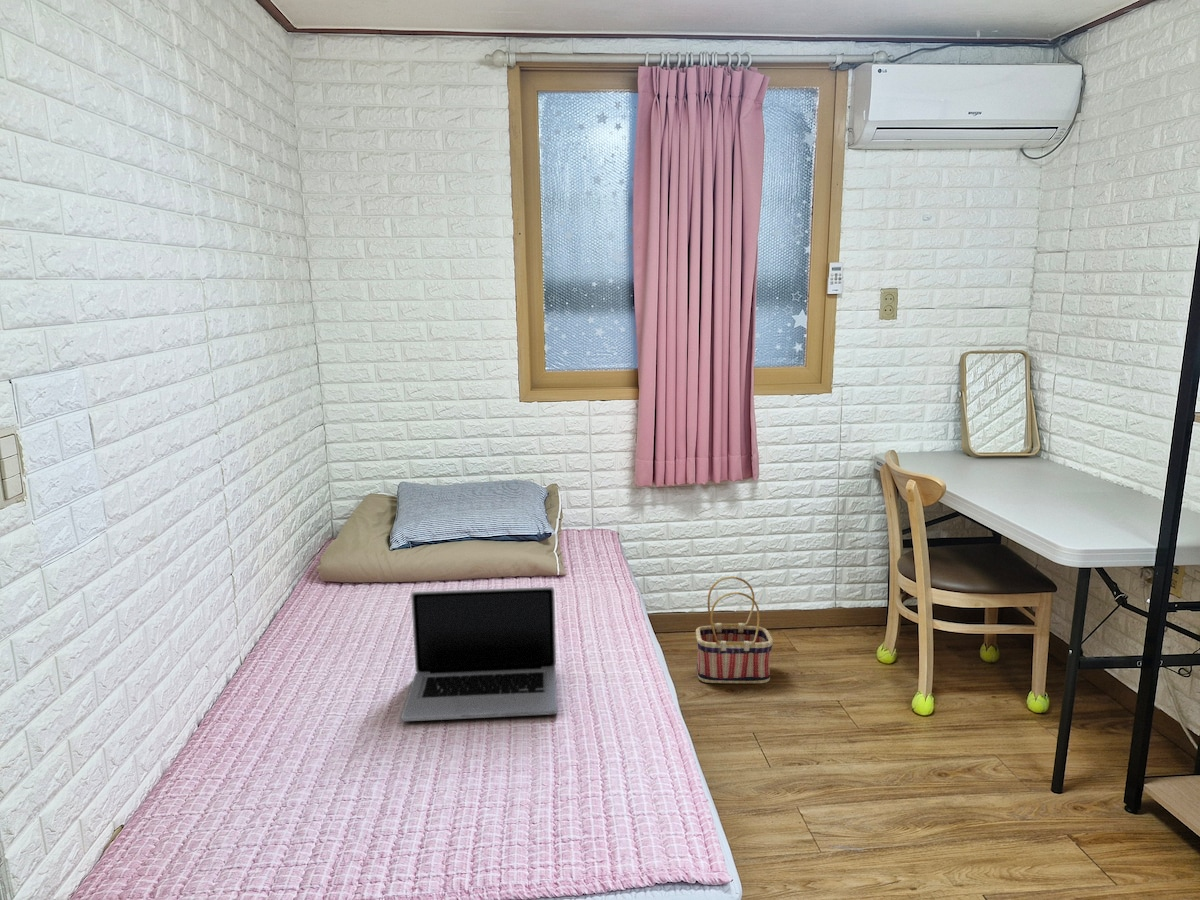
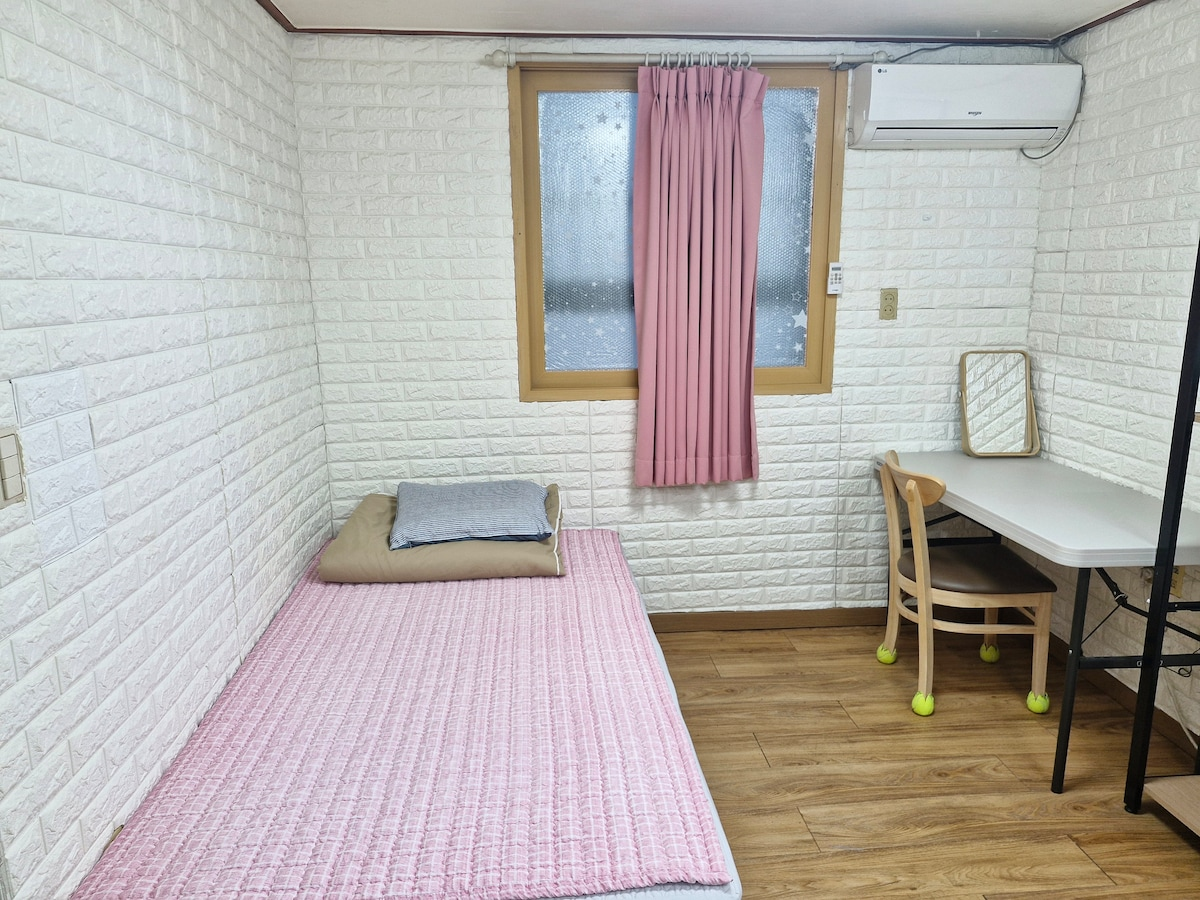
- laptop (481, 651)
- basket (733, 629)
